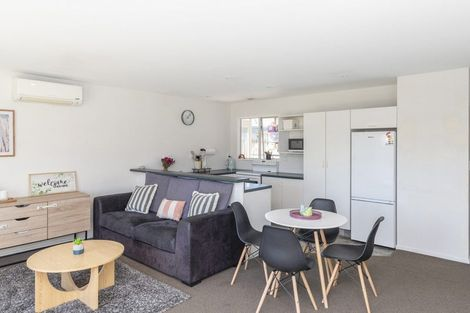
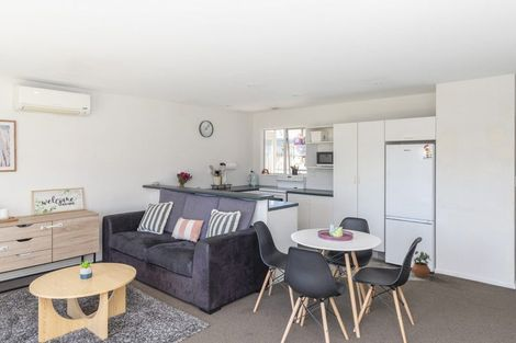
+ potted plant (420, 263)
